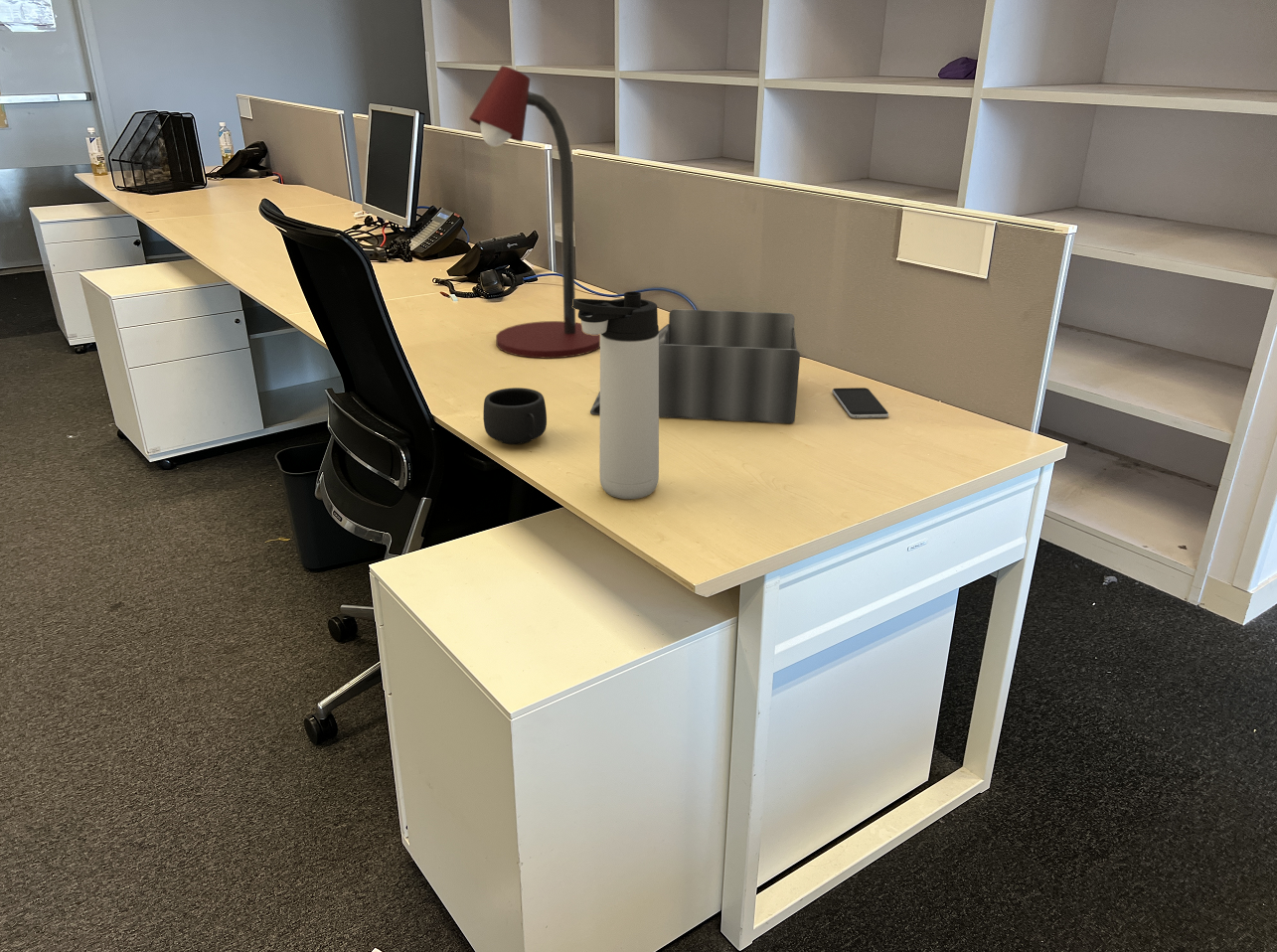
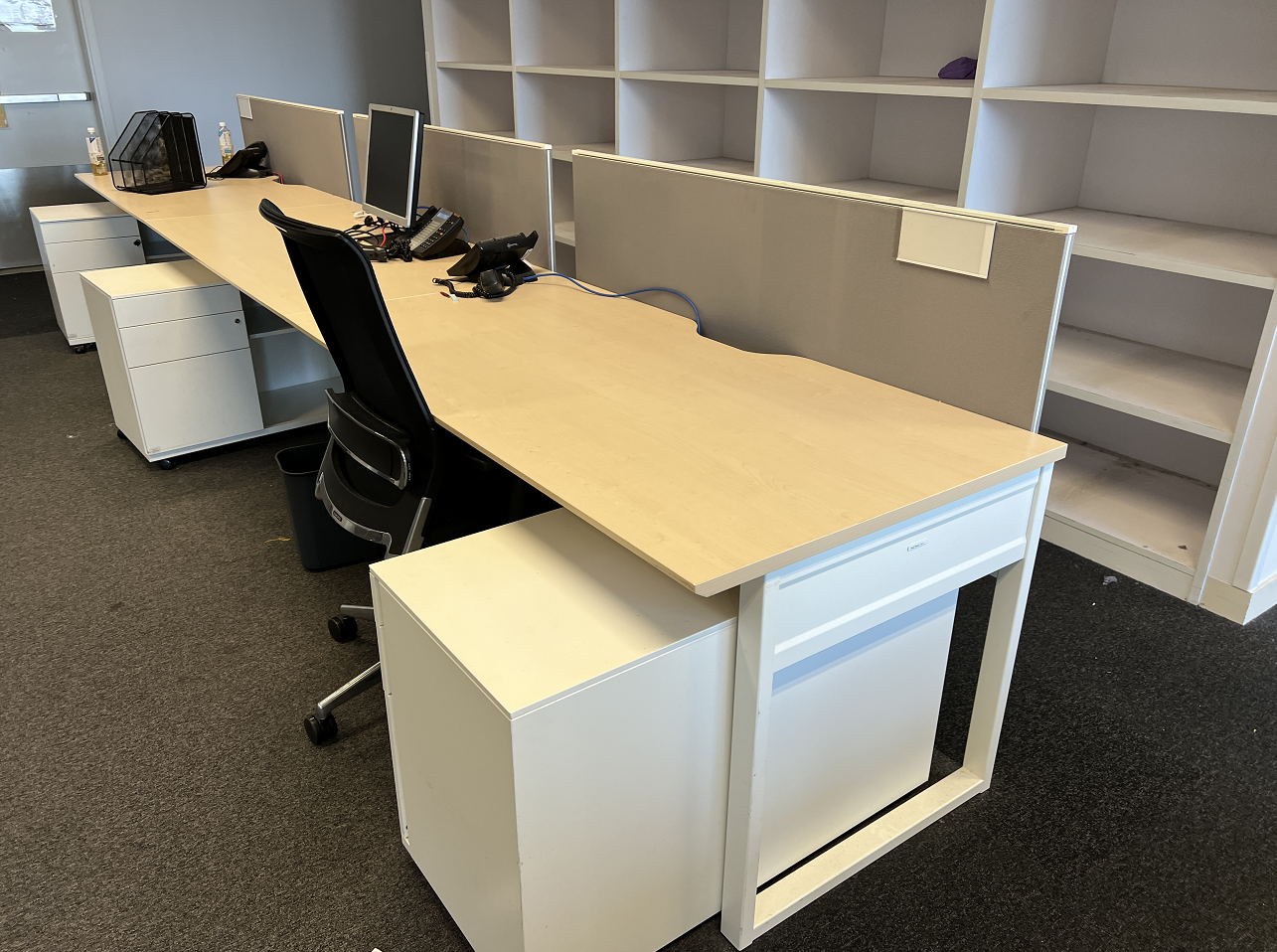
- smartphone (859, 401)
- mug (518, 419)
- thermos bottle (617, 397)
- desk organizer (696, 362)
- desk lamp (561, 213)
